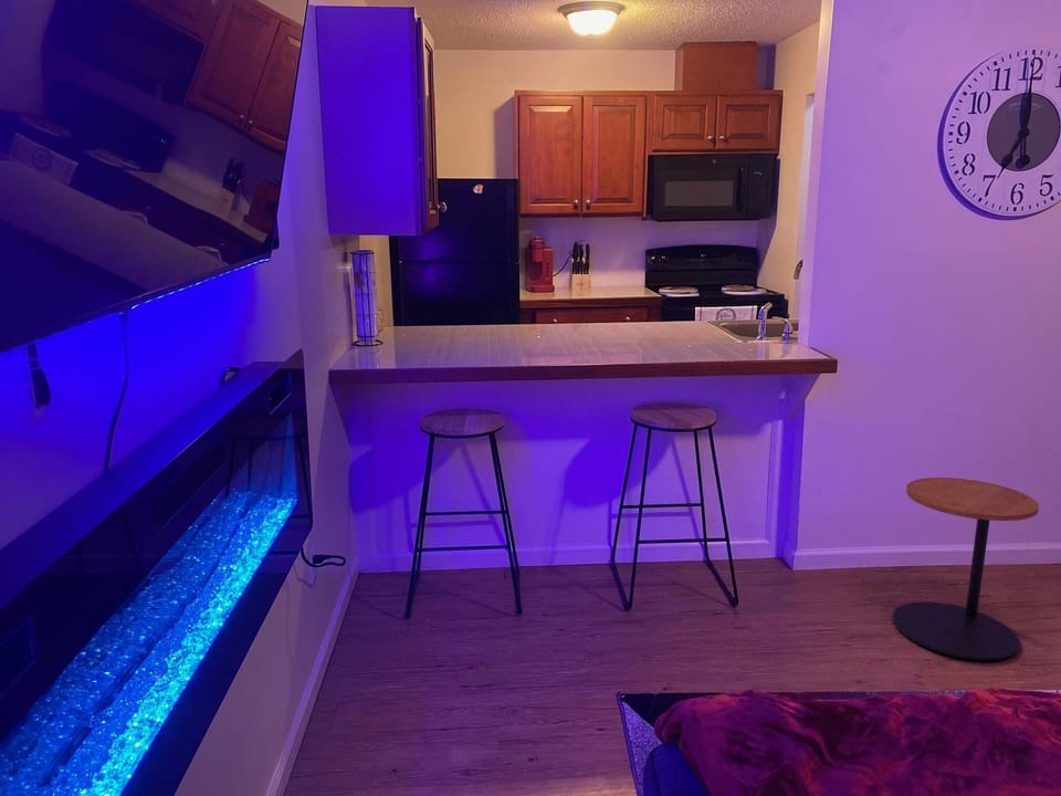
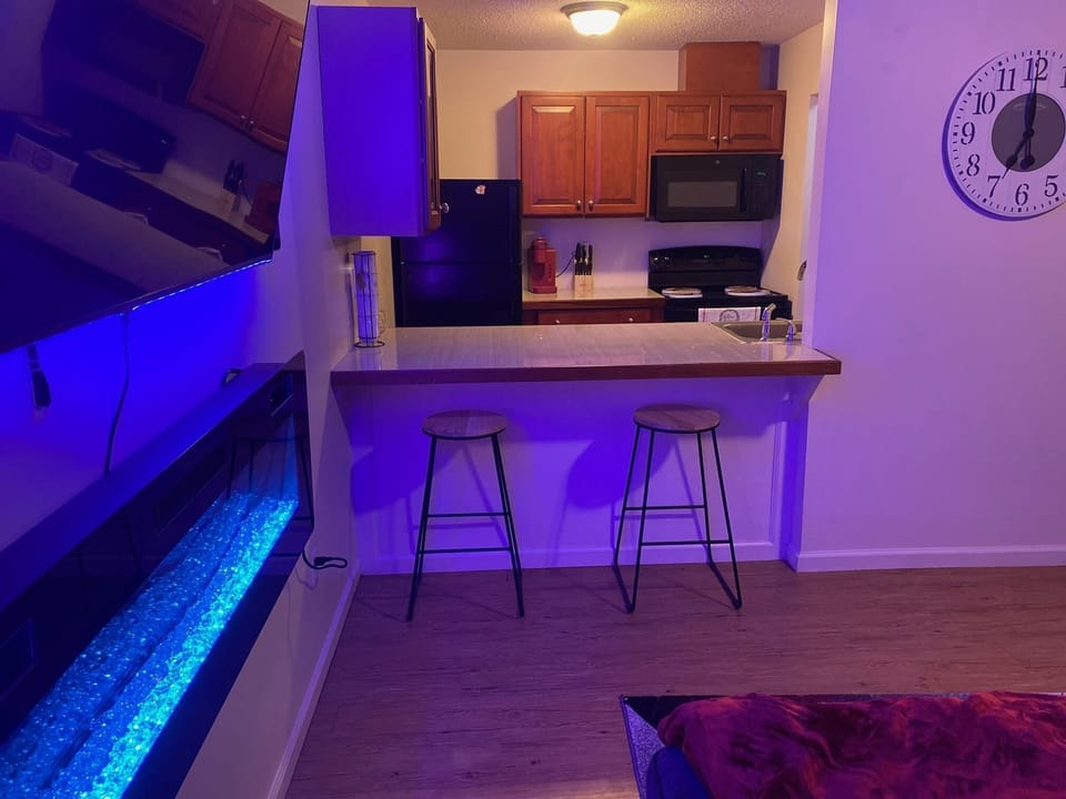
- side table (971, 564)
